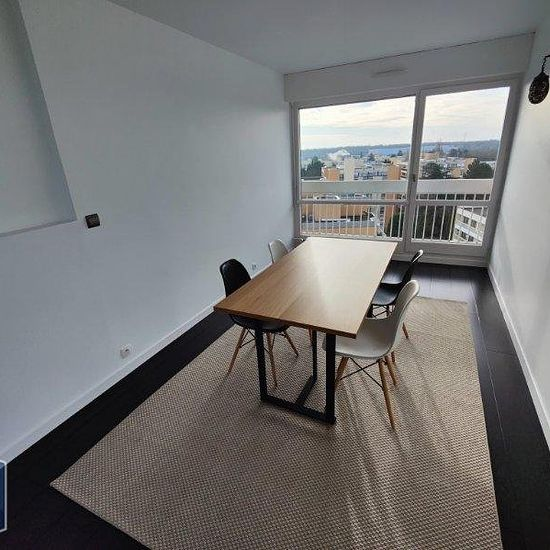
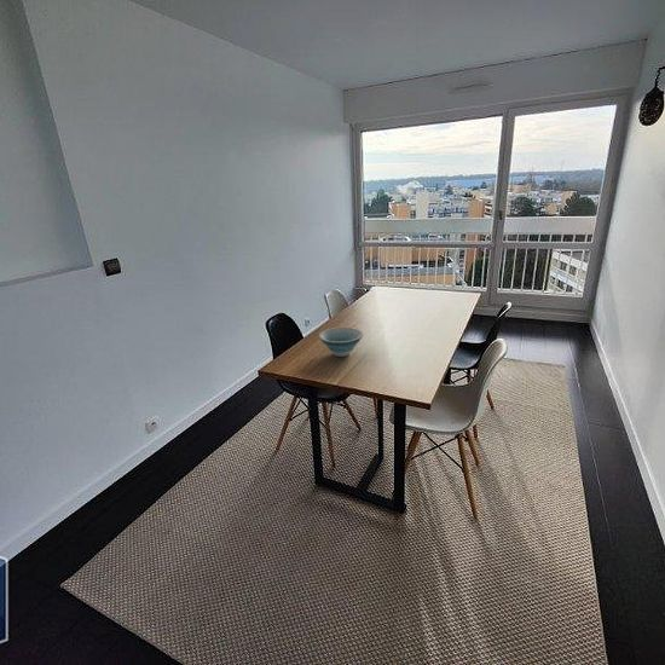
+ bowl (341, 343)
